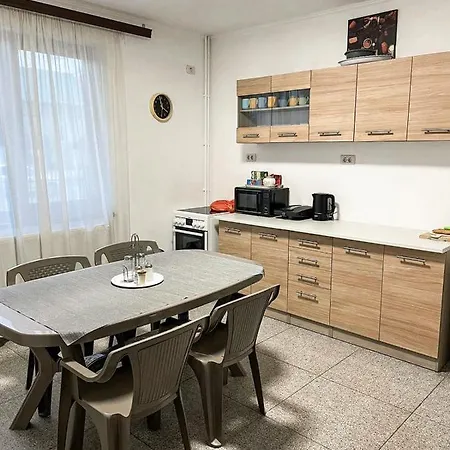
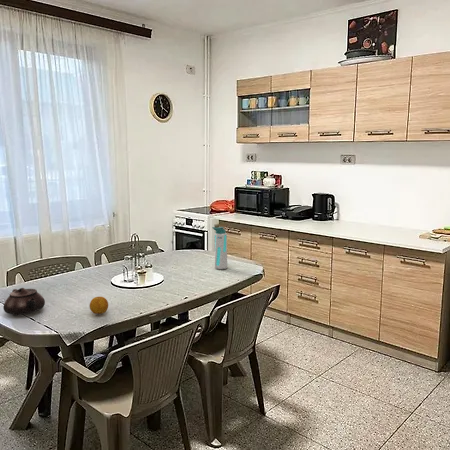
+ water bottle (220, 247)
+ teapot (24, 299)
+ fruit (98, 305)
